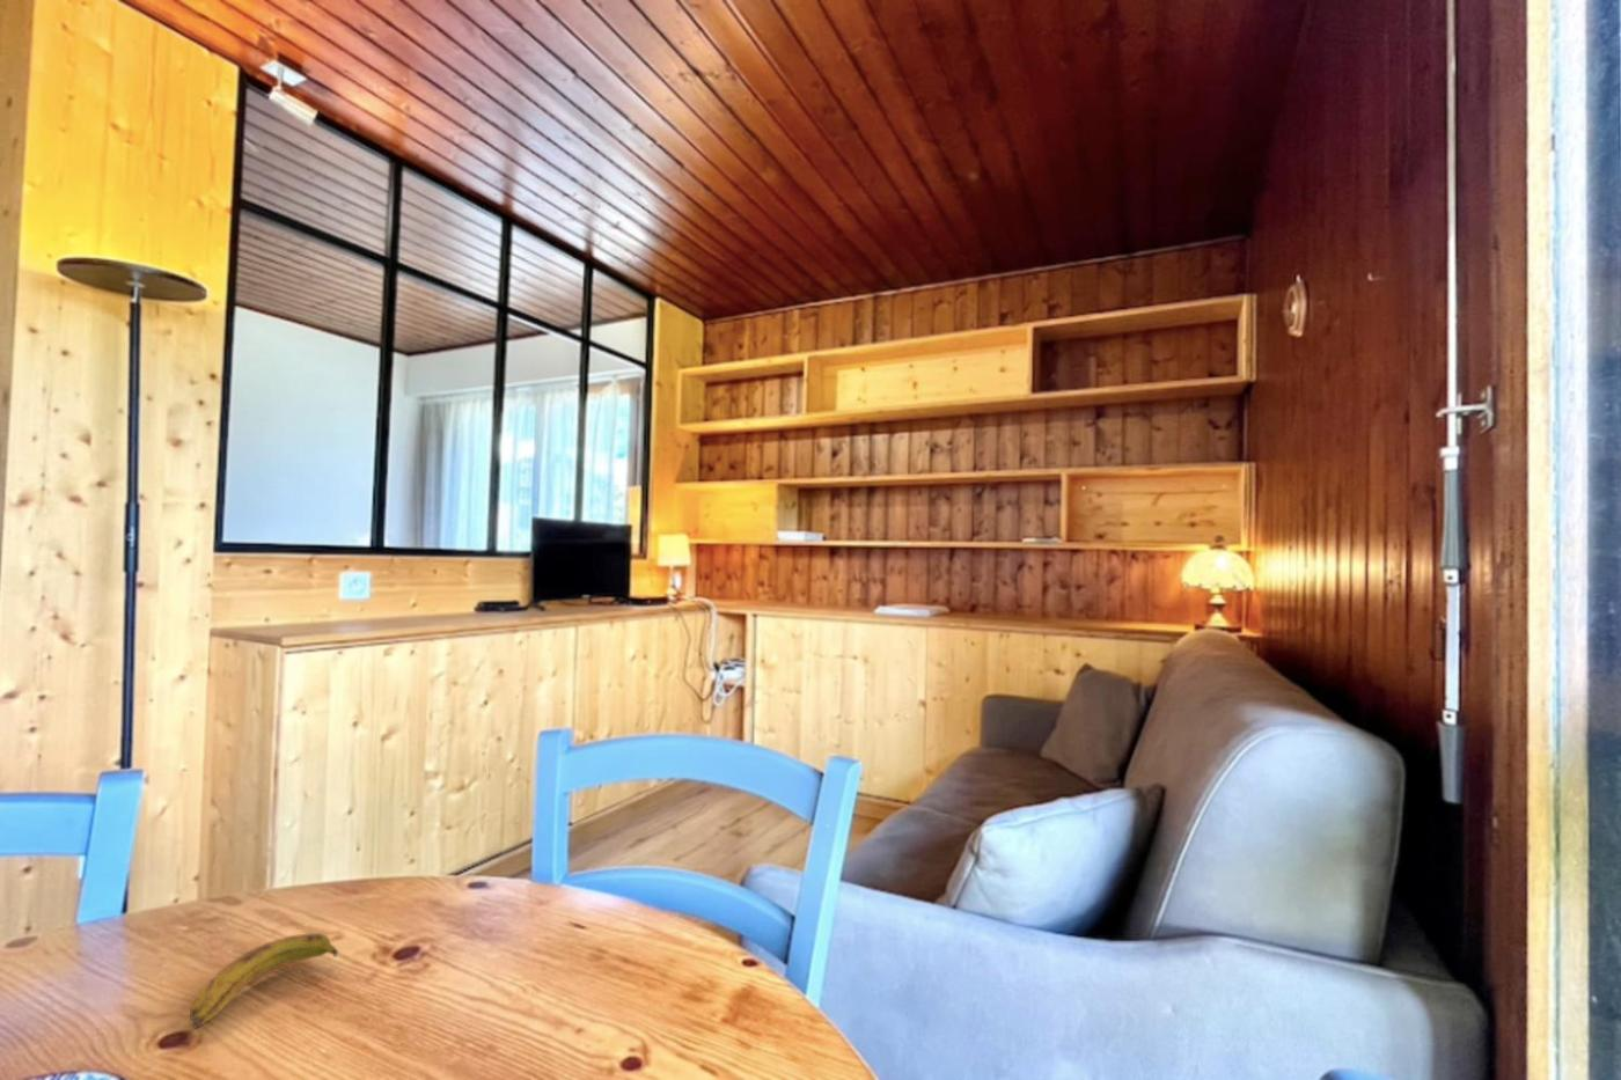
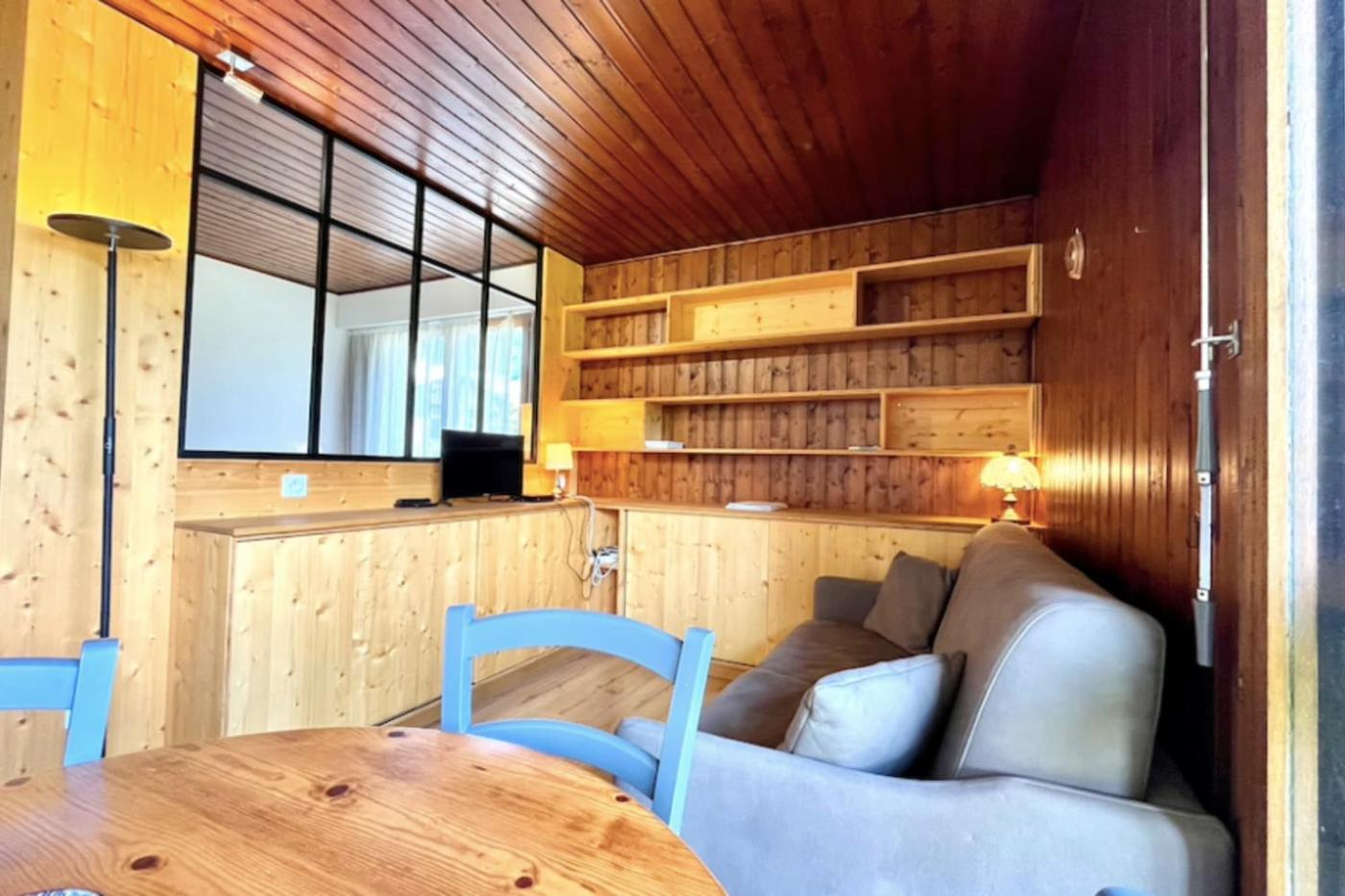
- banana (260, 975)
